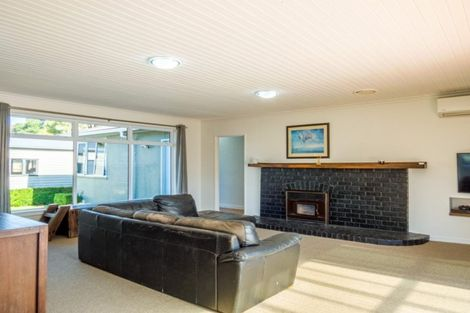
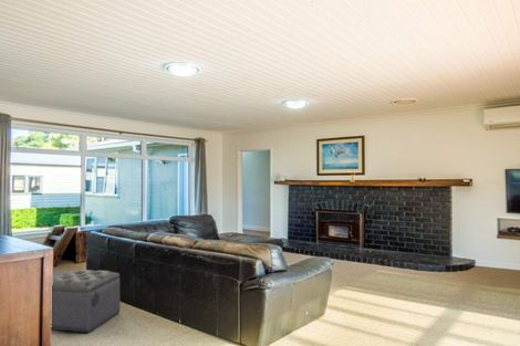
+ ottoman (81, 297)
